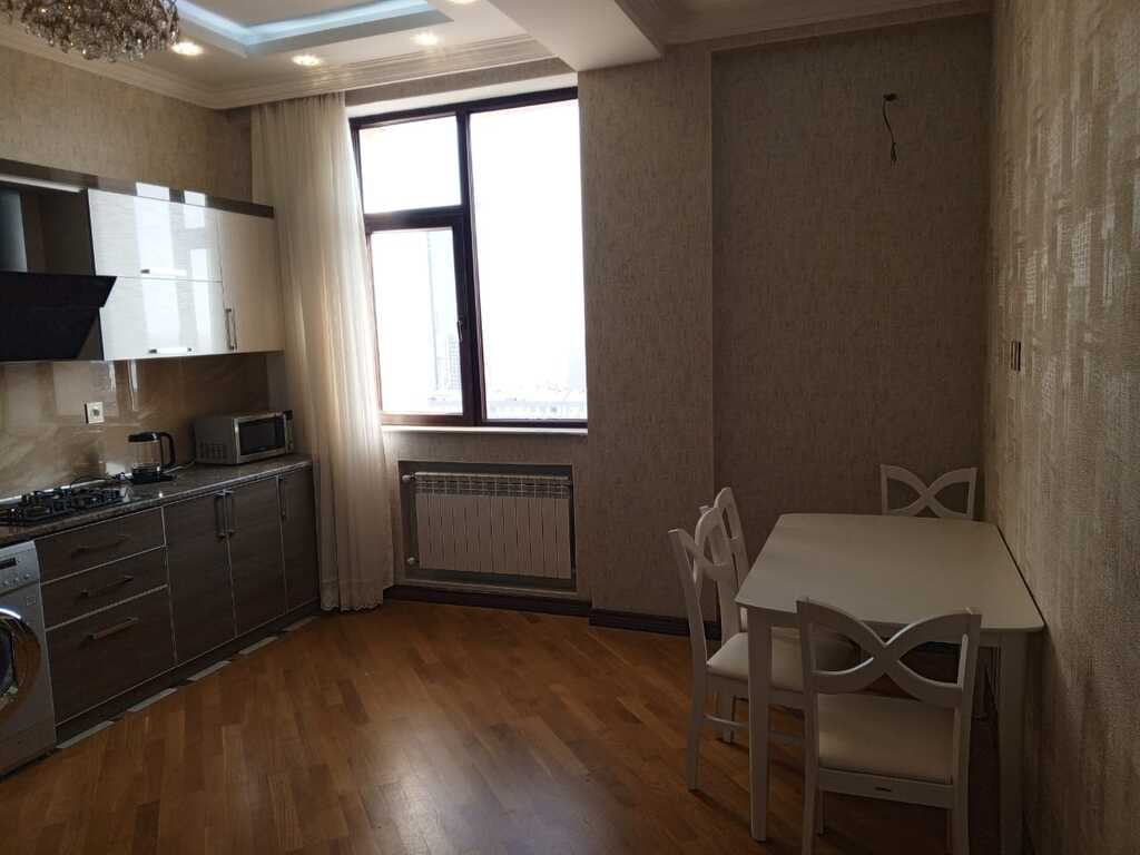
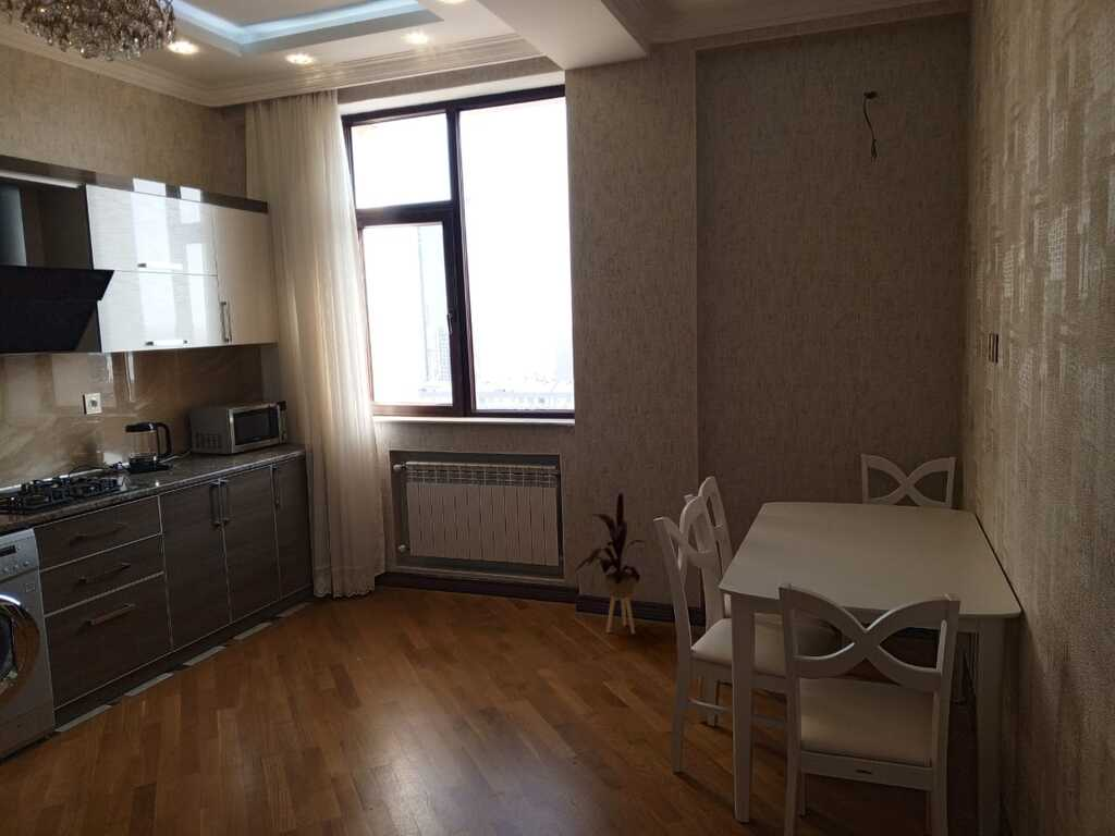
+ house plant (611, 561)
